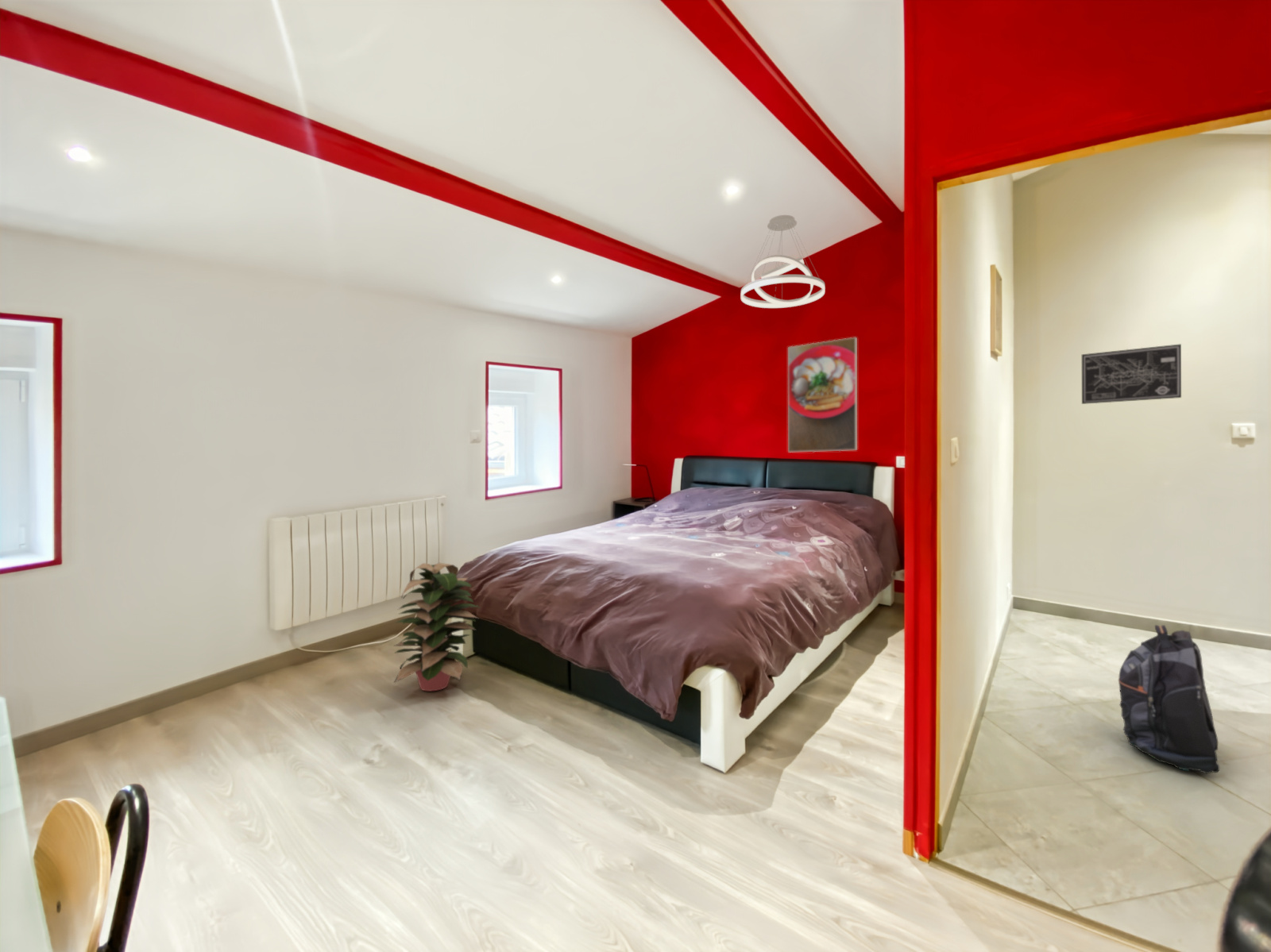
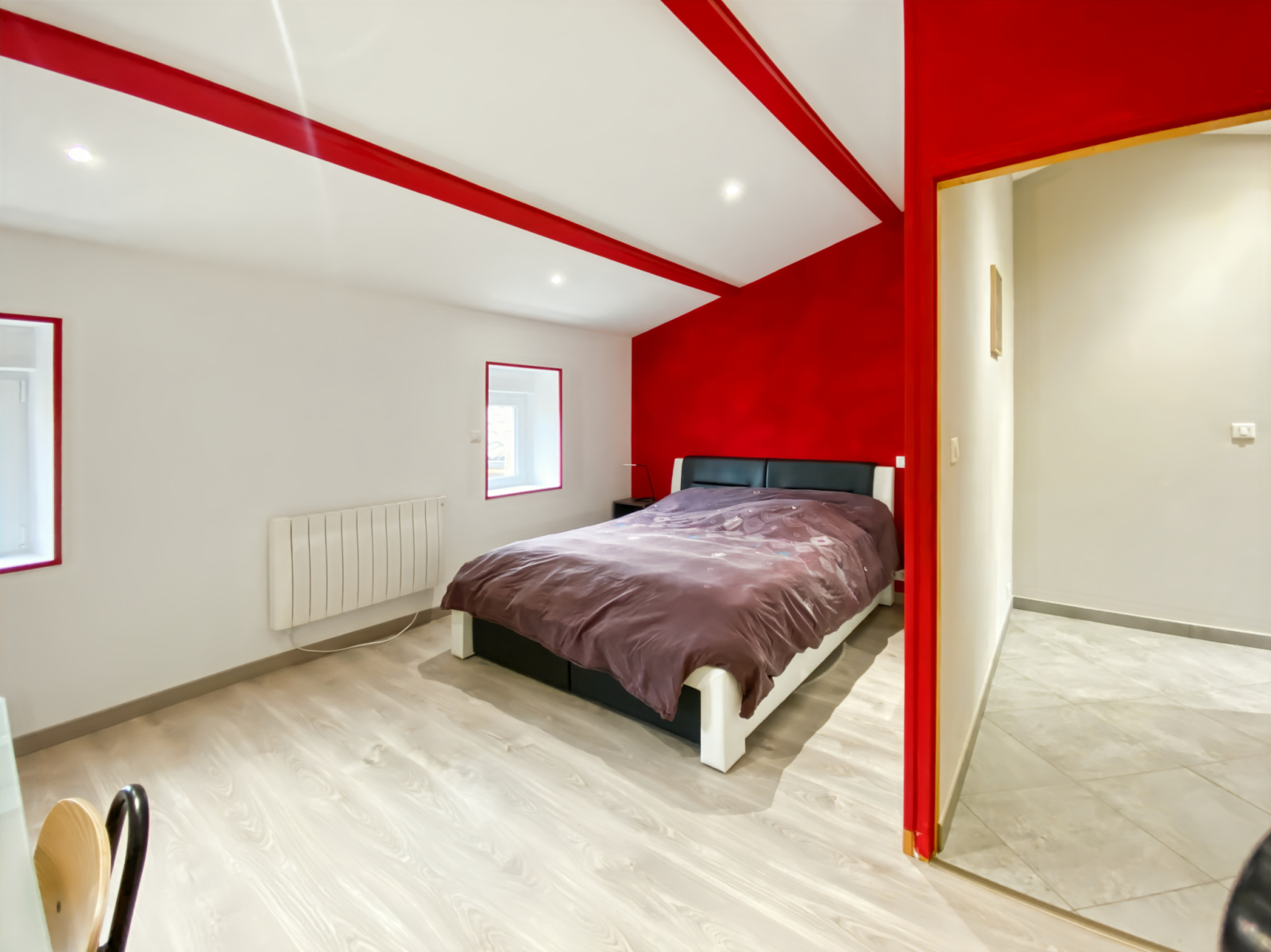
- wall art (1129, 375)
- decorative plant (436, 624)
- pendant light (782, 260)
- backpack (1176, 691)
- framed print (821, 396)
